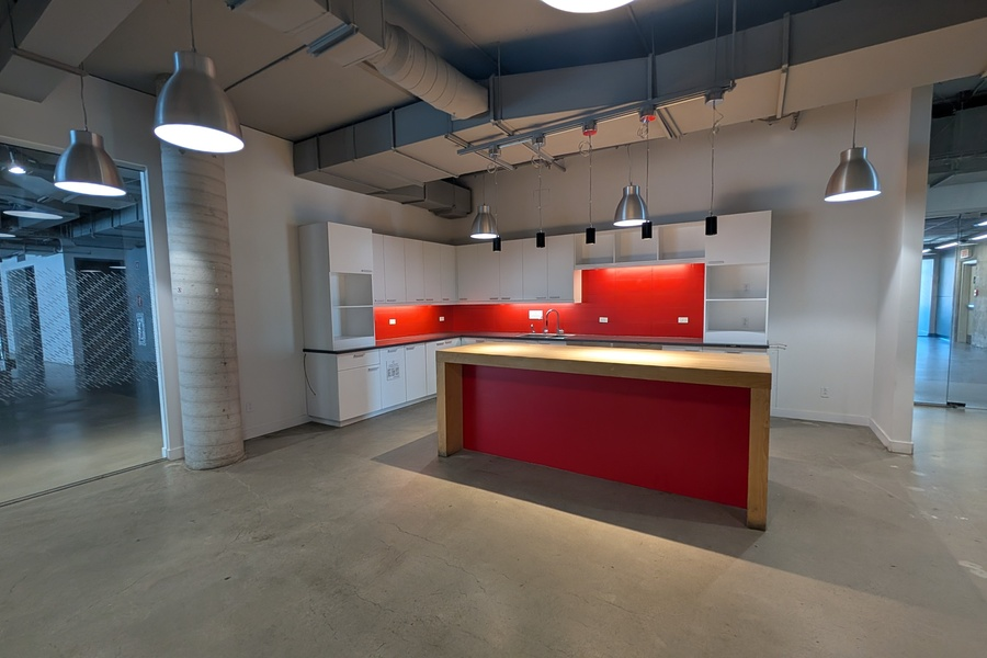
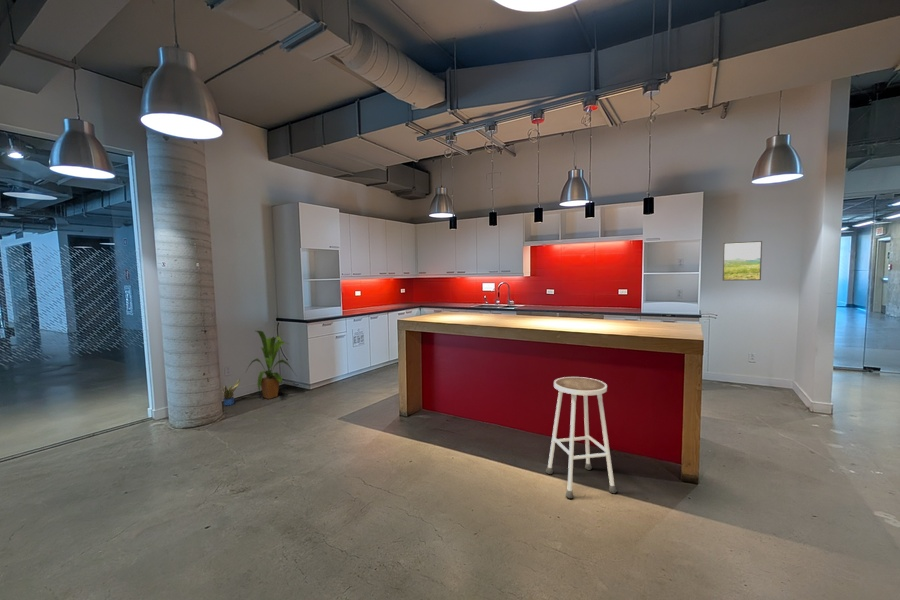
+ stool (579, 437)
+ potted plant (230, 391)
+ house plant (273, 361)
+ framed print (741, 261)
